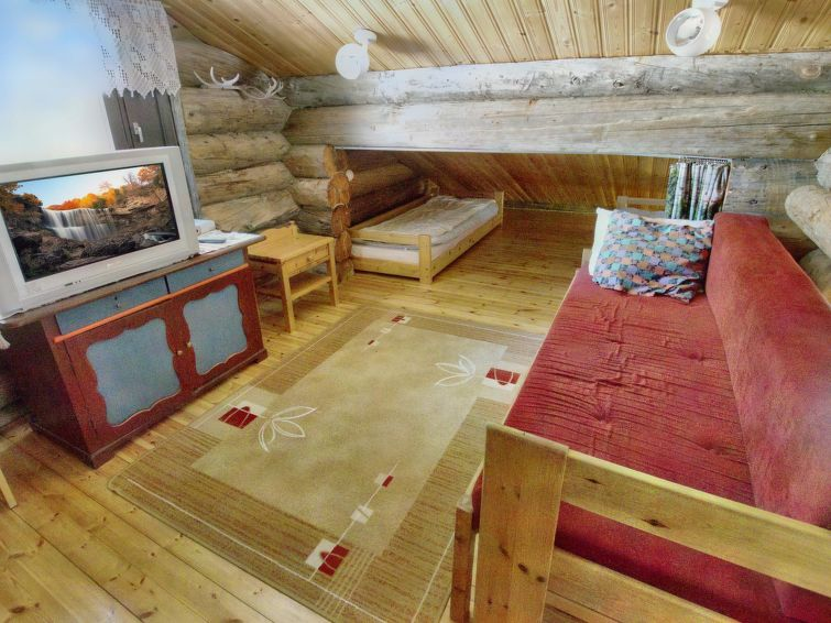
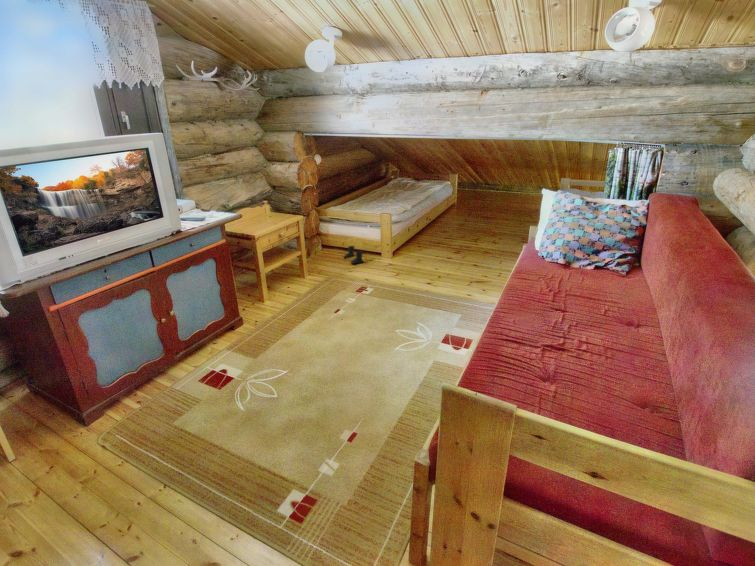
+ boots (353, 254)
